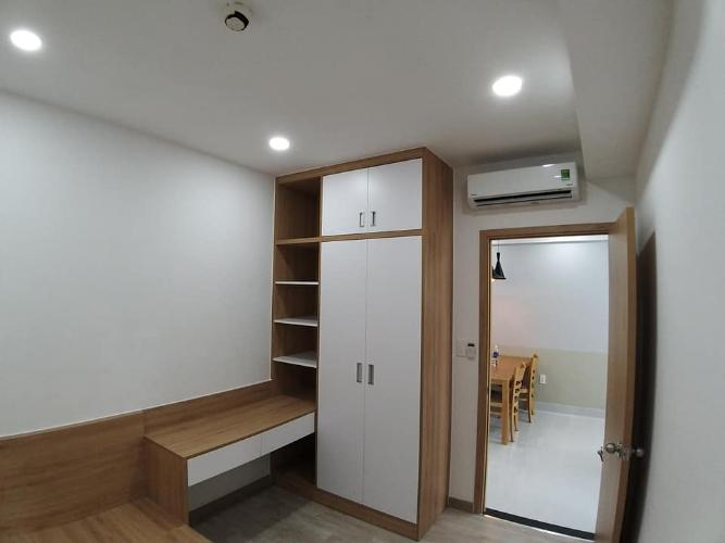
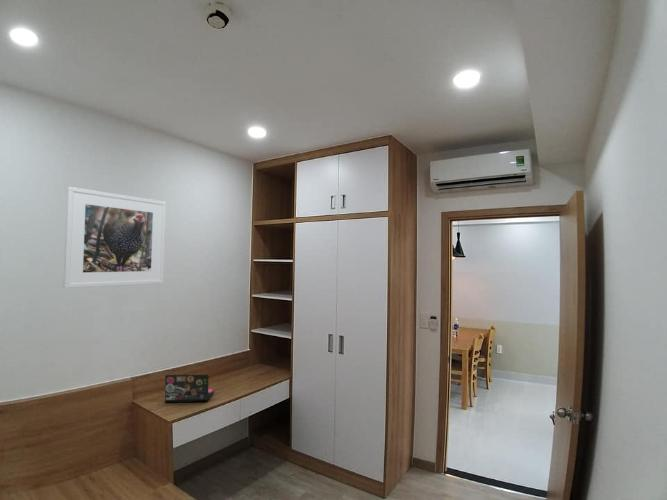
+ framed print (120, 240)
+ laptop (190, 383)
